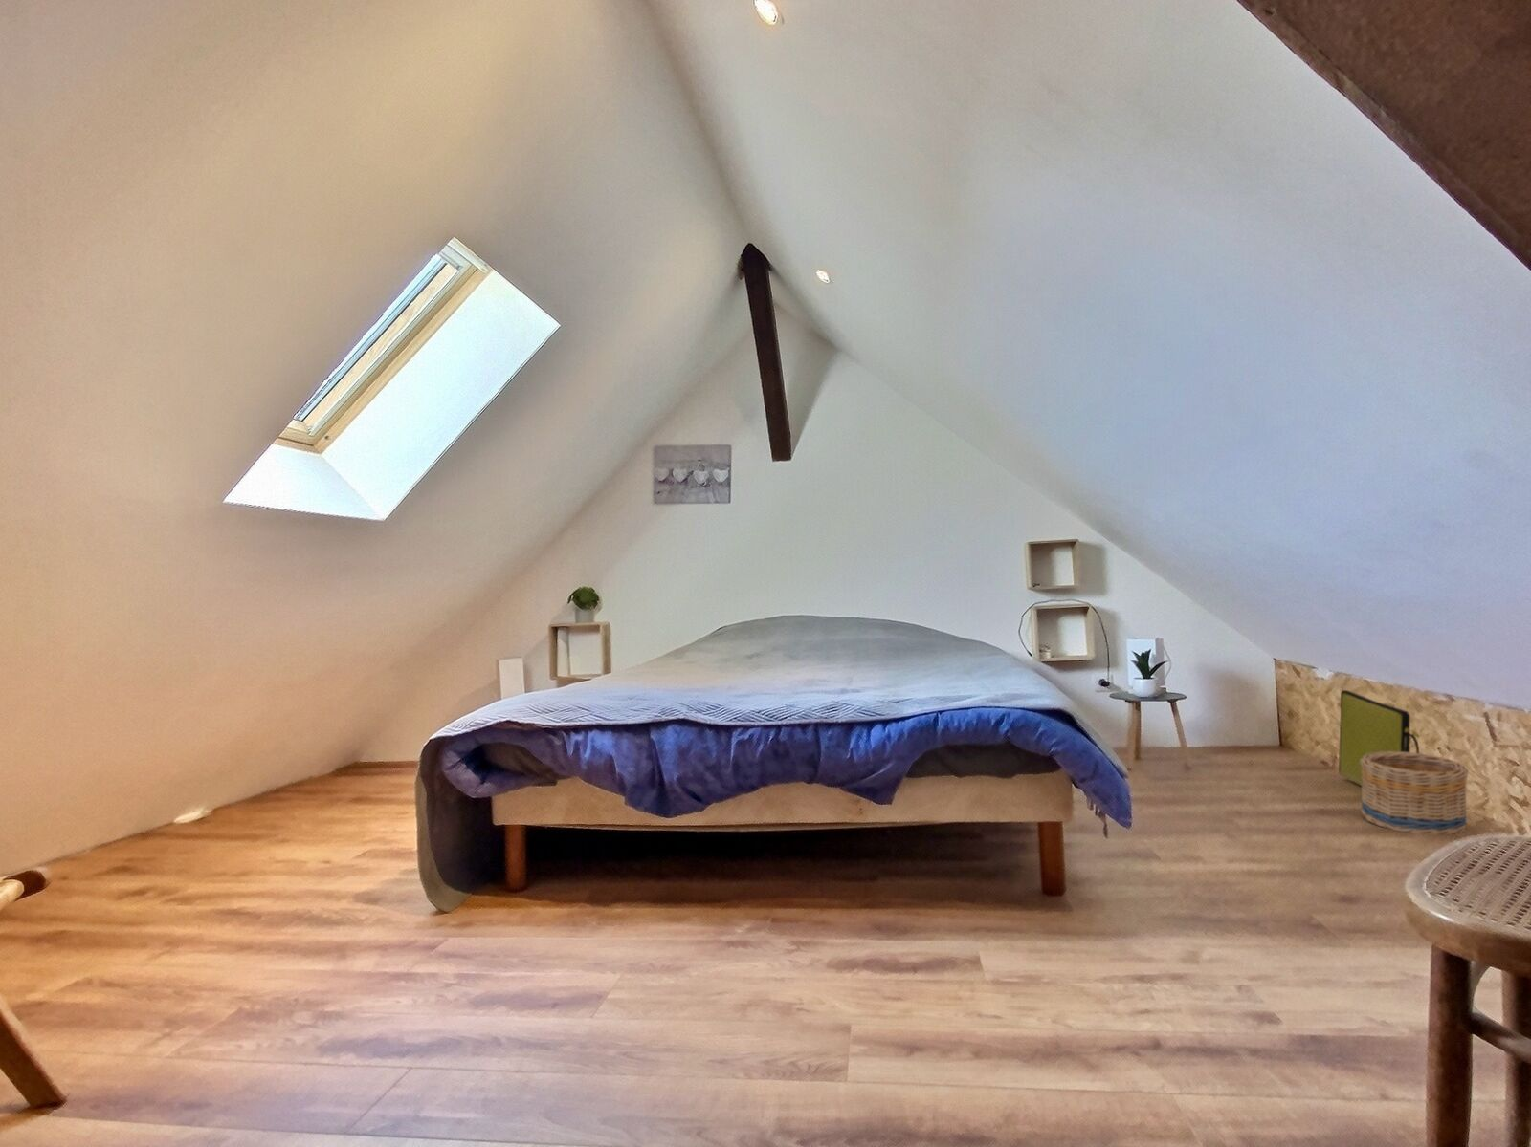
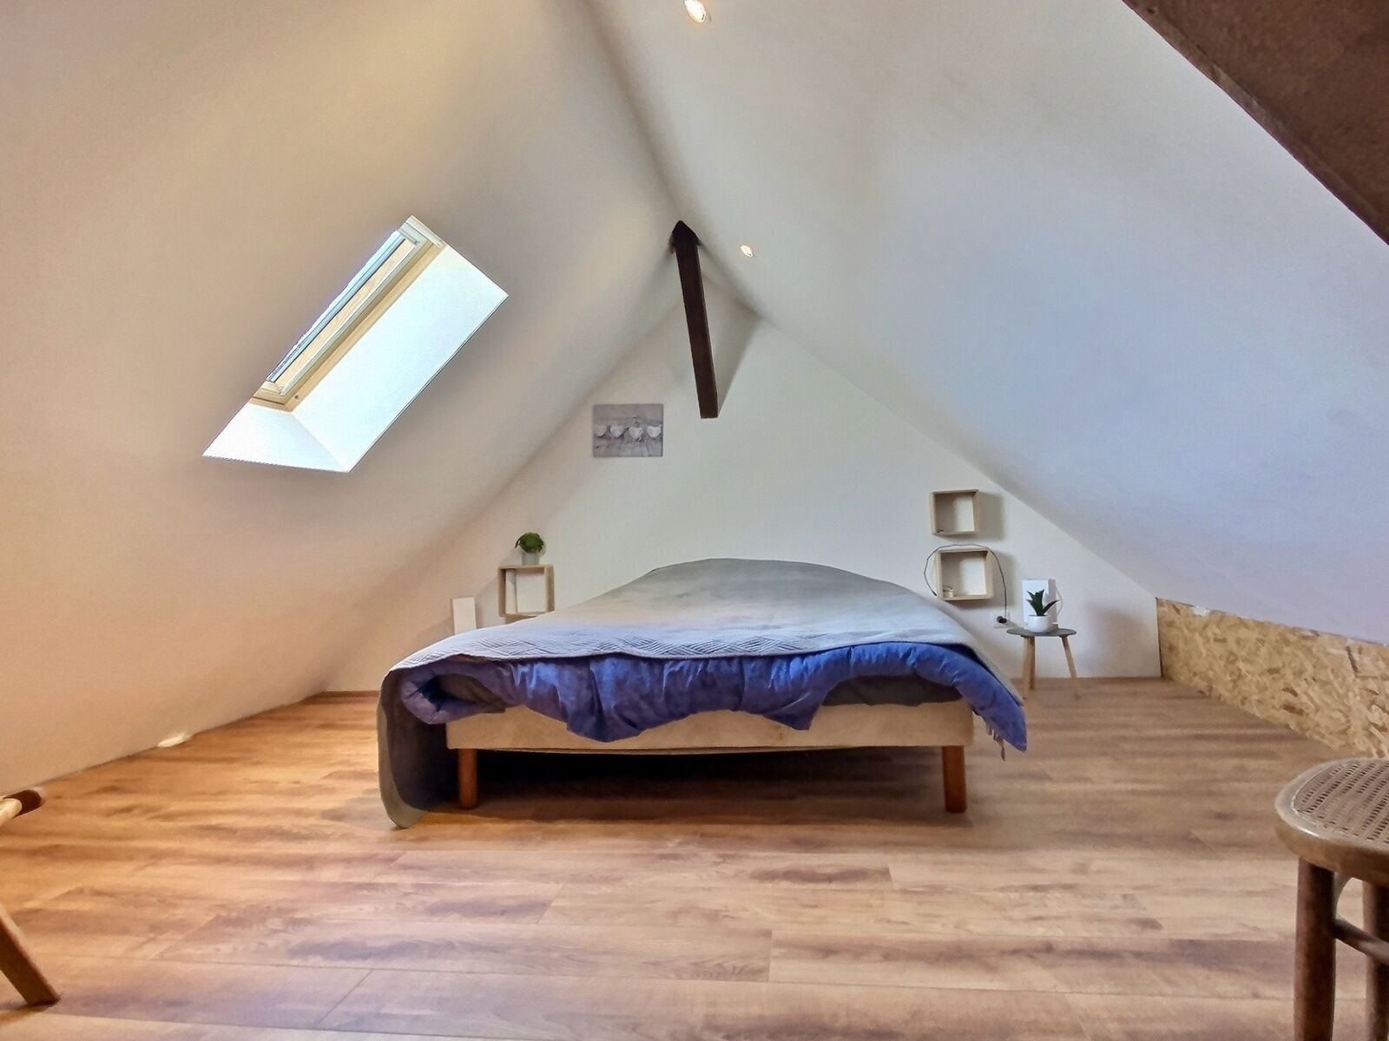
- bag (1375, 746)
- basket (1413, 792)
